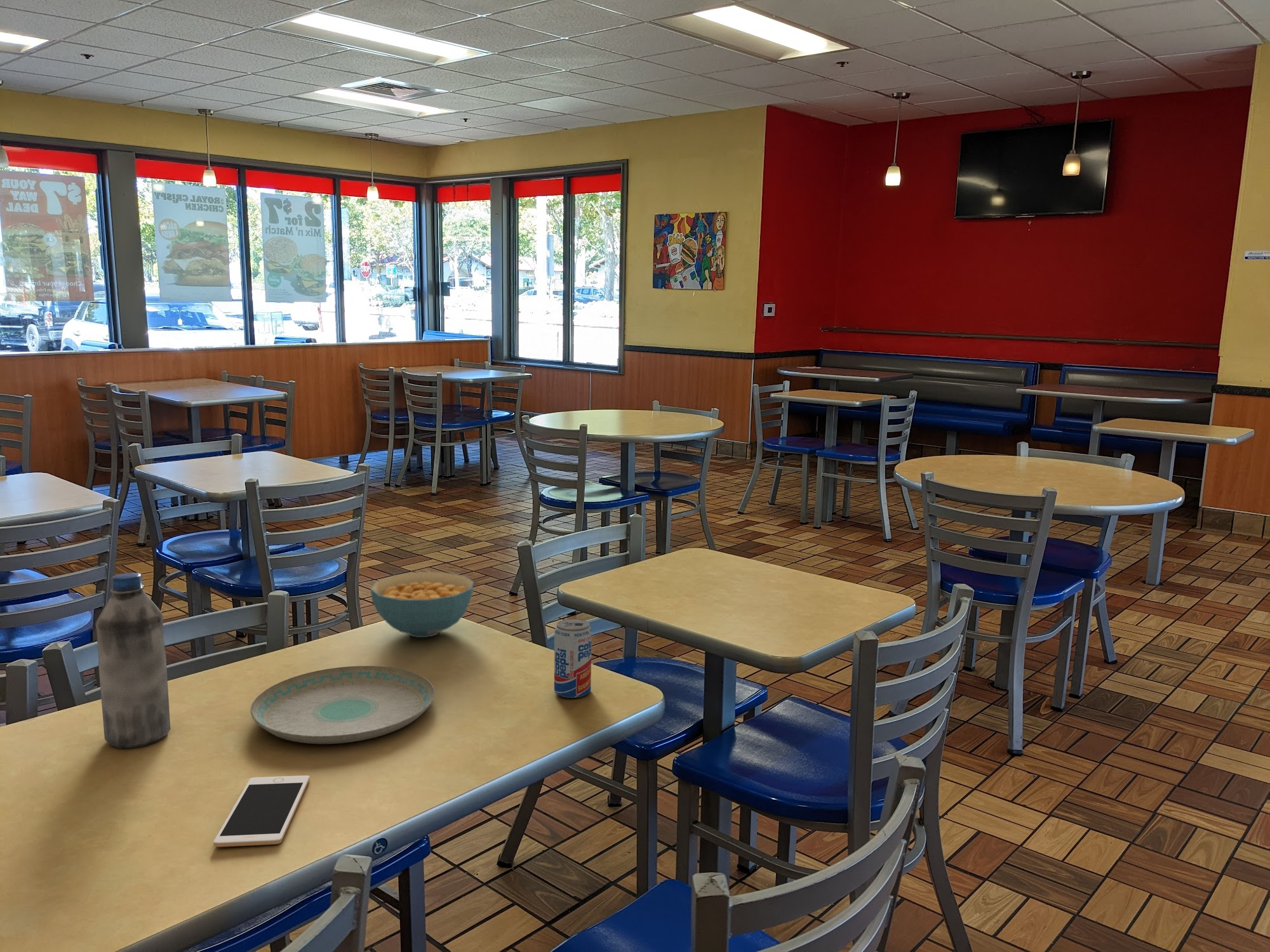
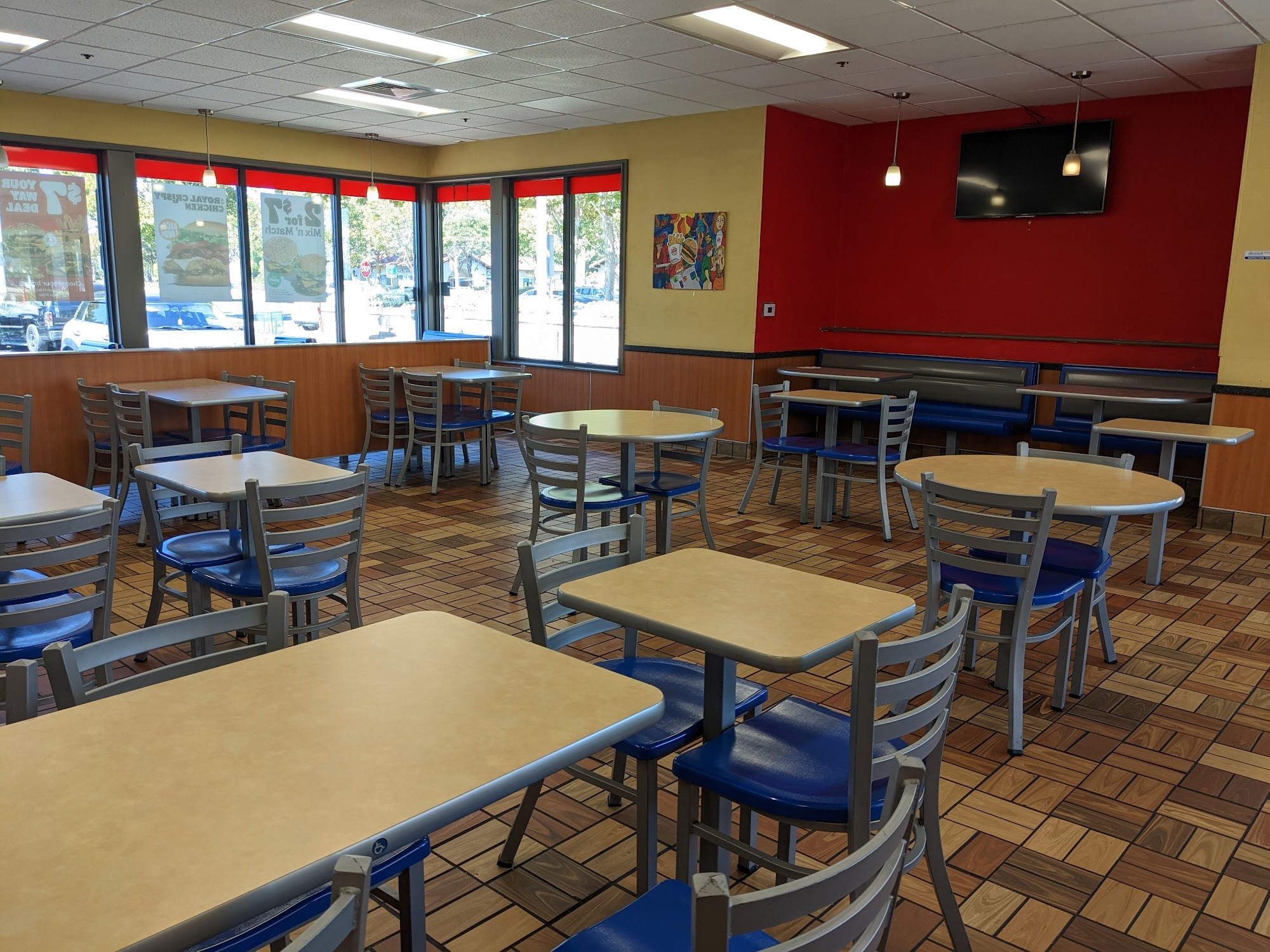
- beverage can (573, 657)
- plate (345, 704)
- water bottle (133, 657)
- cell phone (265, 809)
- cereal bowl (423, 609)
